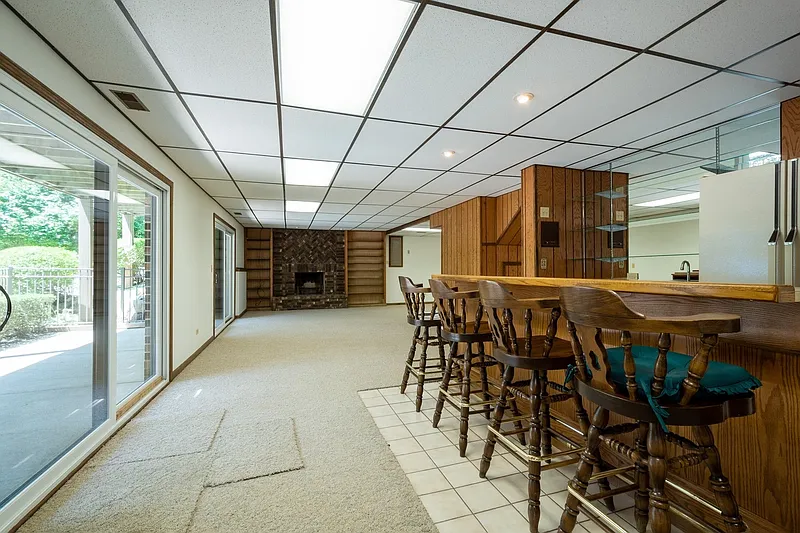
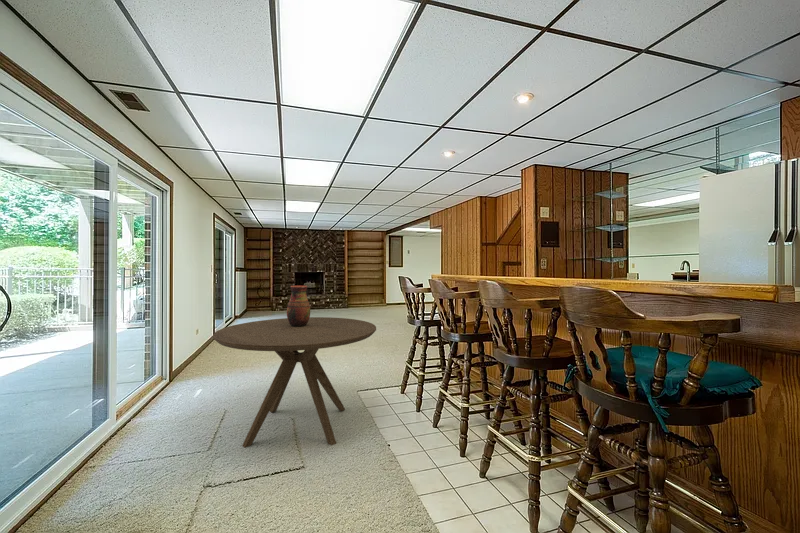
+ dining table (305, 376)
+ vase (298, 305)
